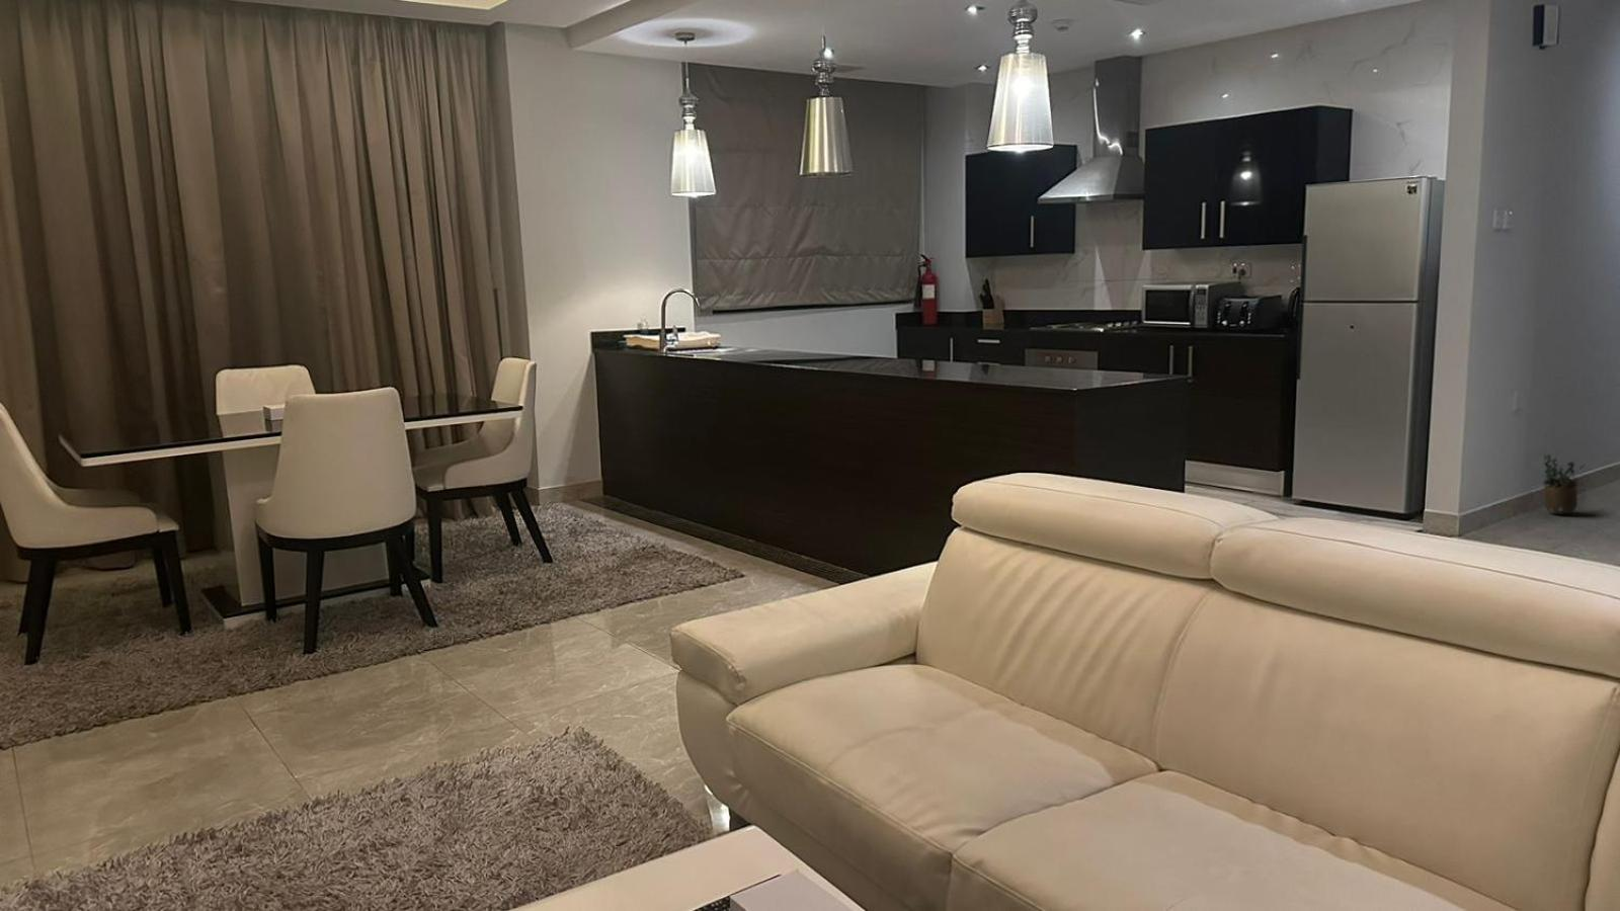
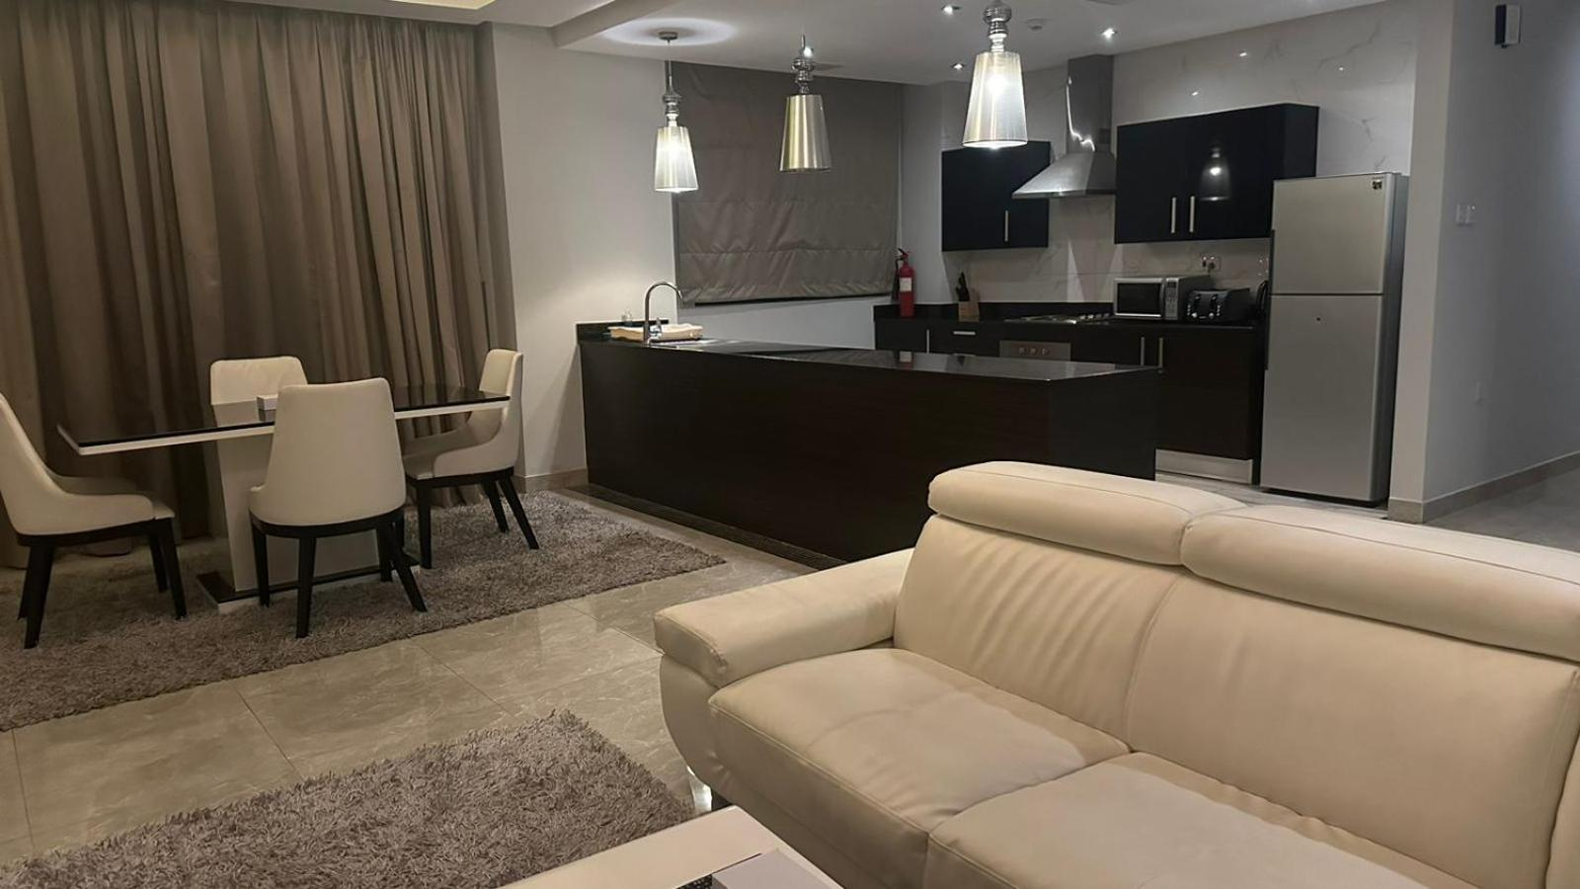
- potted plant (1558, 478)
